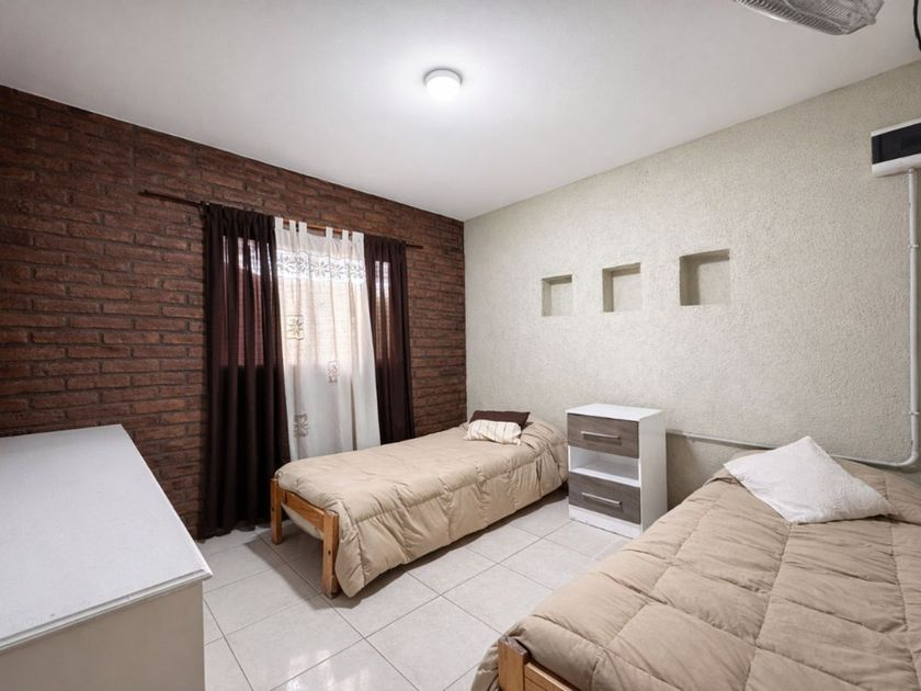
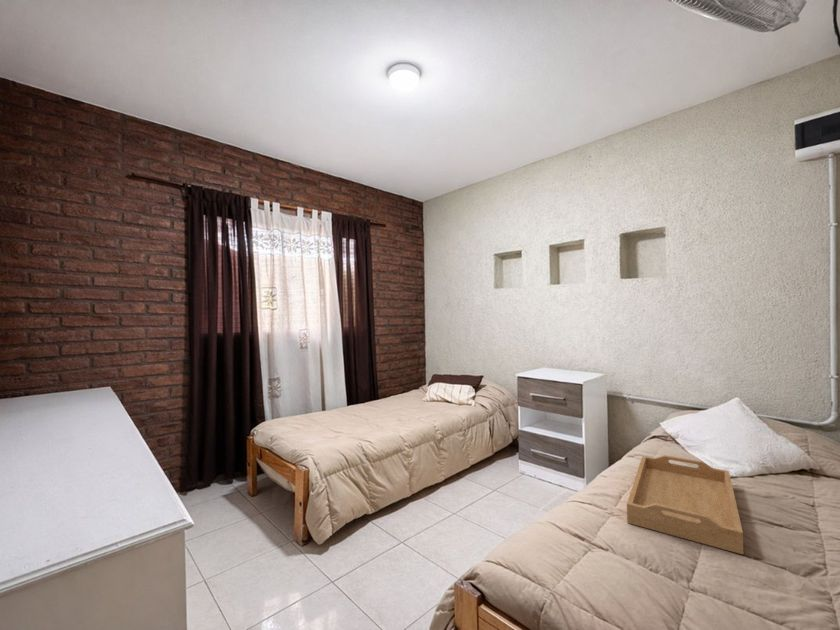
+ serving tray (682, 492)
